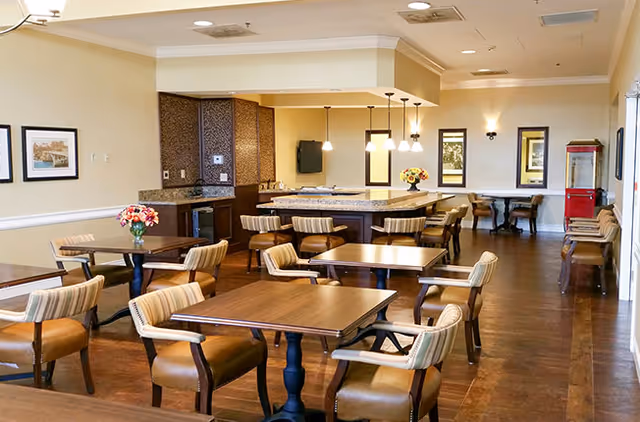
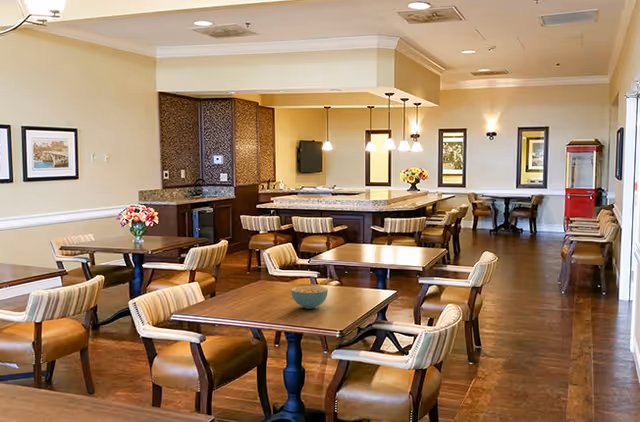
+ cereal bowl (309, 298)
